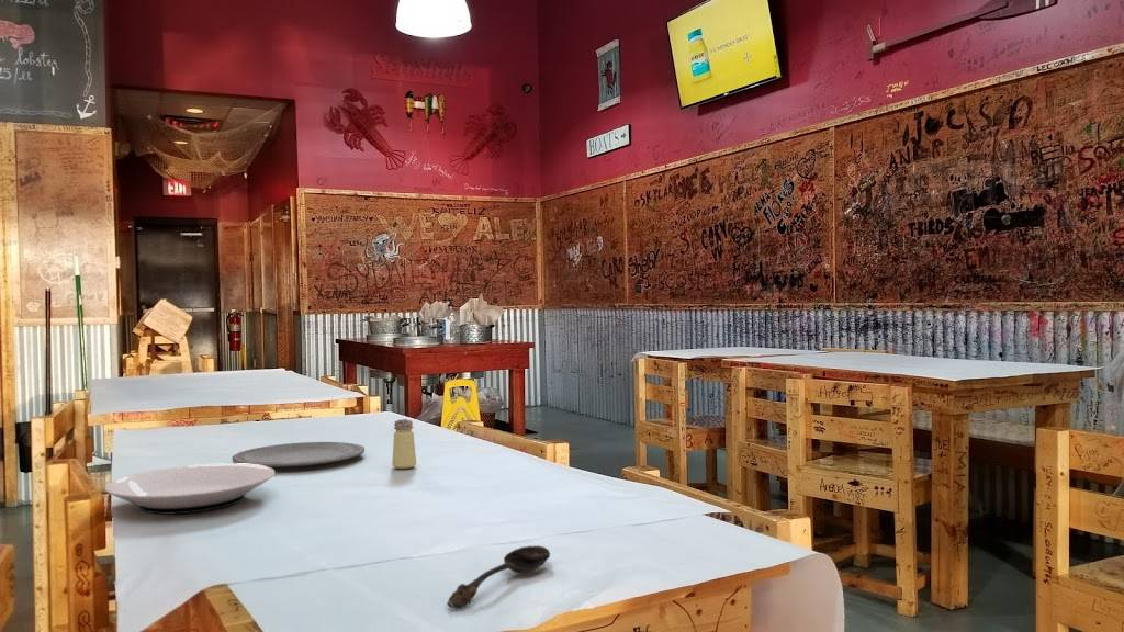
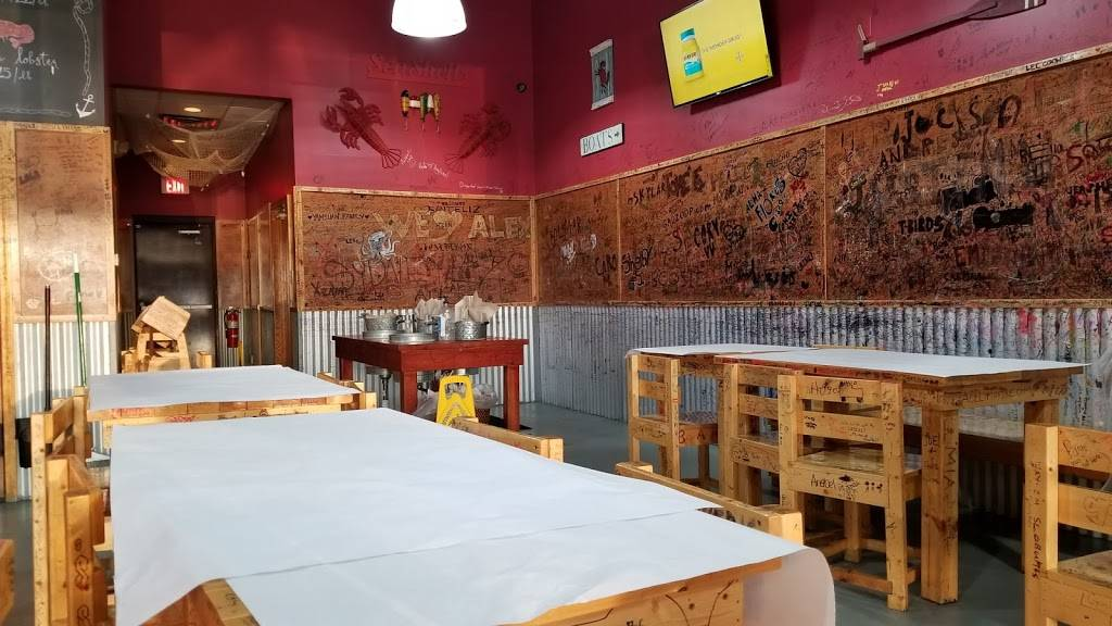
- plate (193, 489)
- spoon (499, 571)
- saltshaker (403, 442)
- plate (300, 455)
